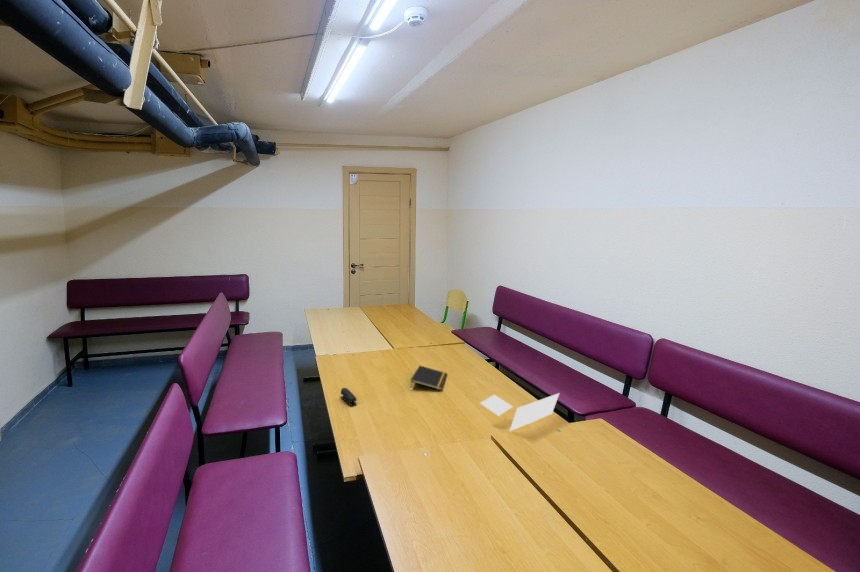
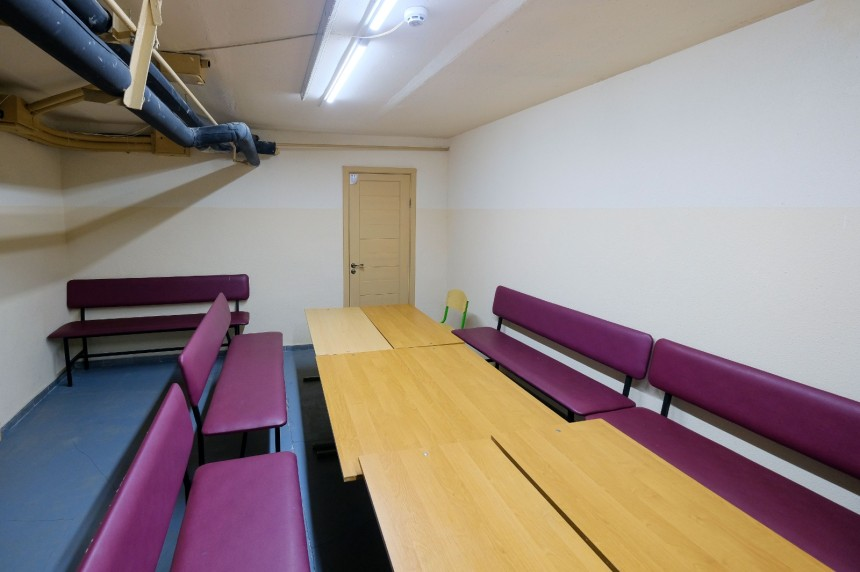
- notepad (429, 377)
- stapler (348, 396)
- papers (519, 407)
